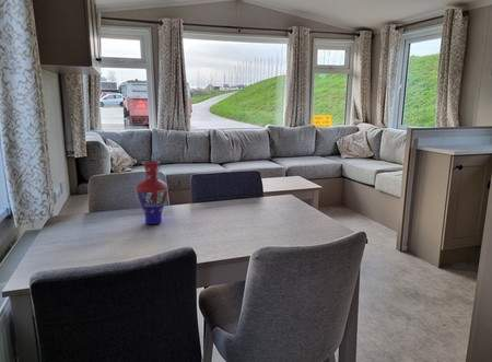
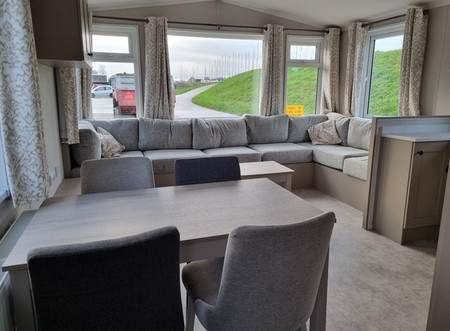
- vase (152, 192)
